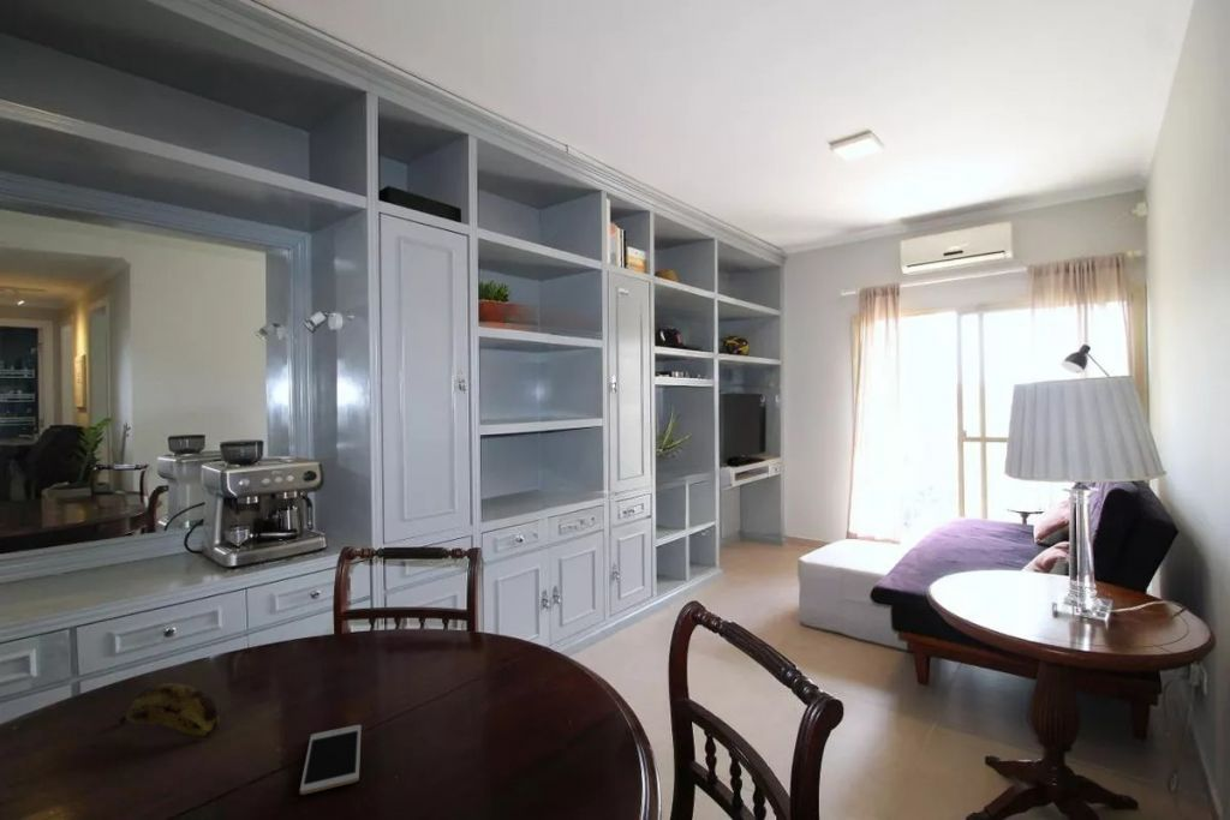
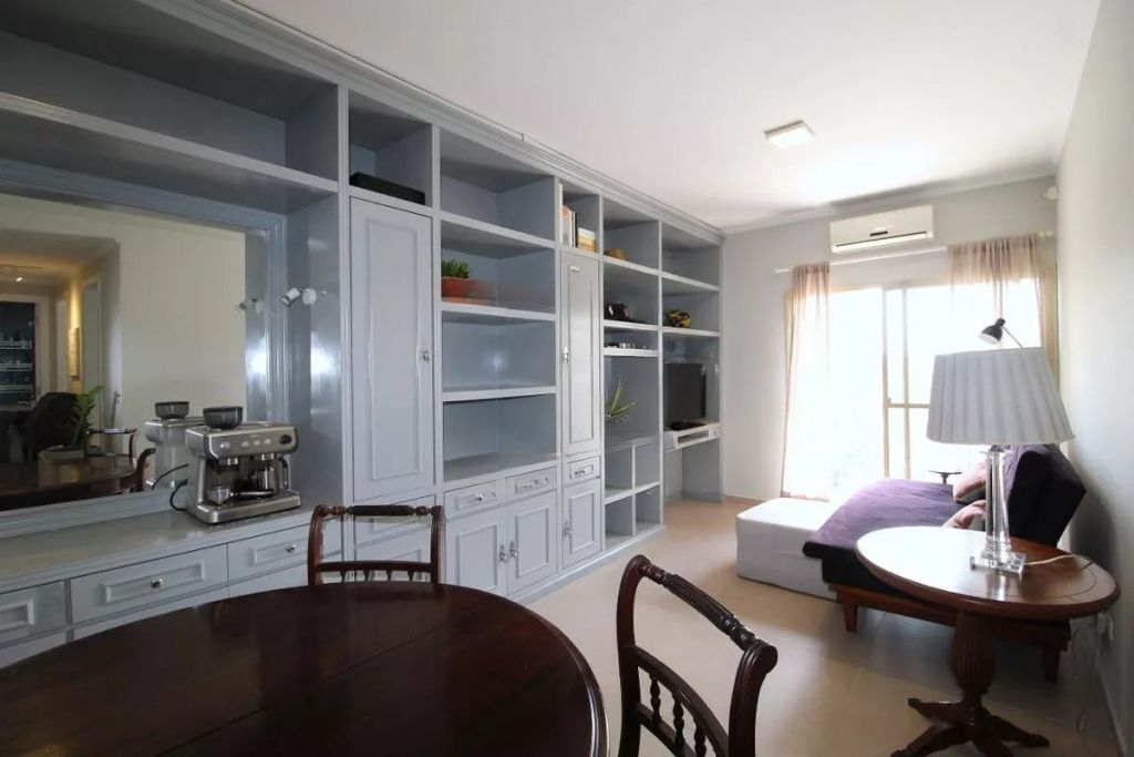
- banana (165, 708)
- cell phone (333, 756)
